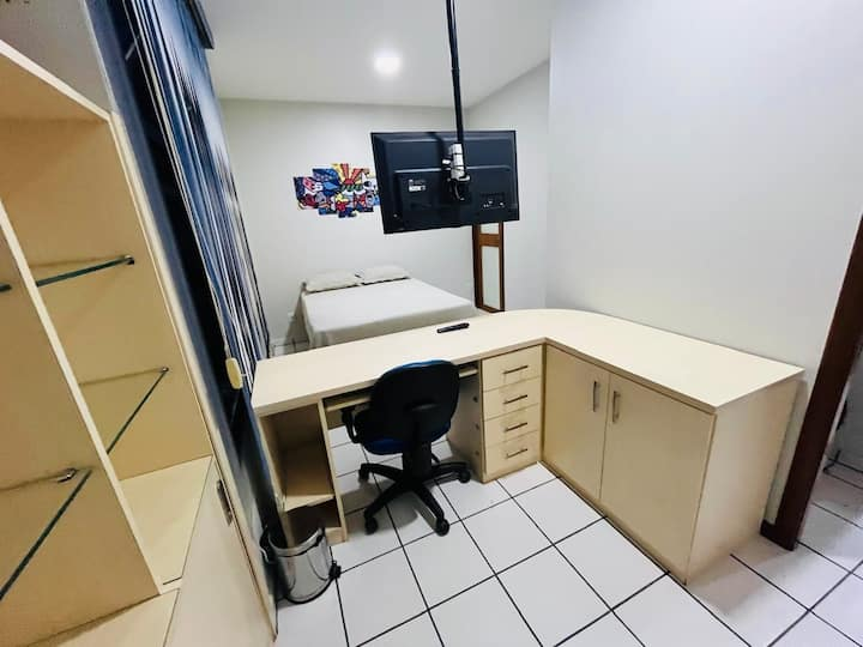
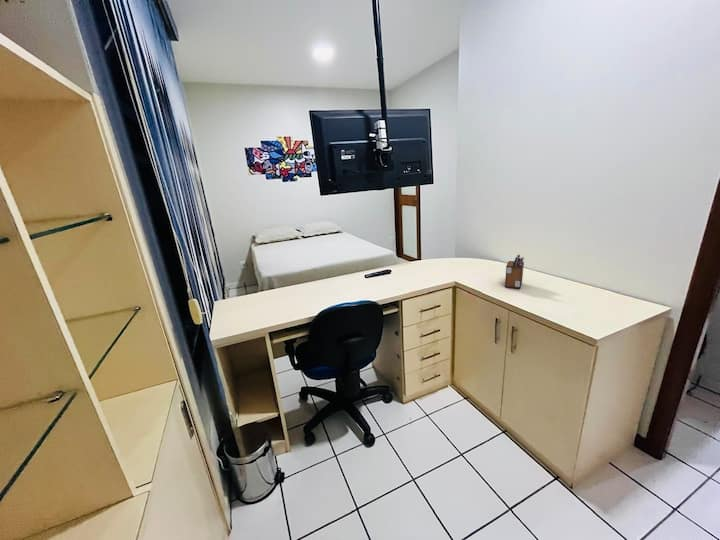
+ desk organizer (514, 270)
